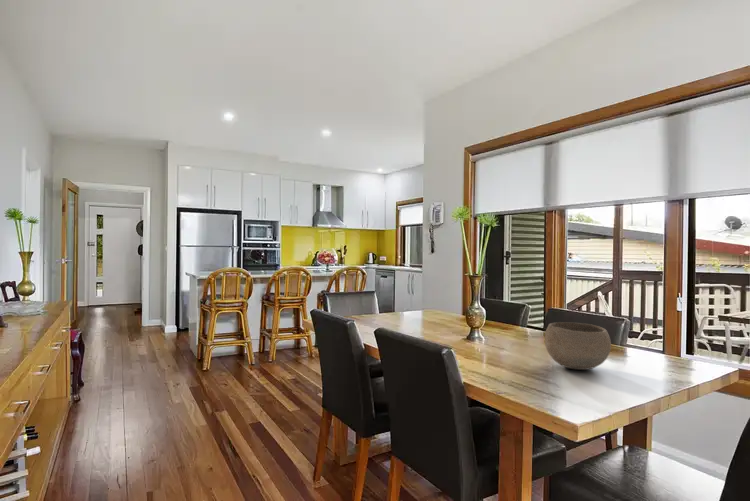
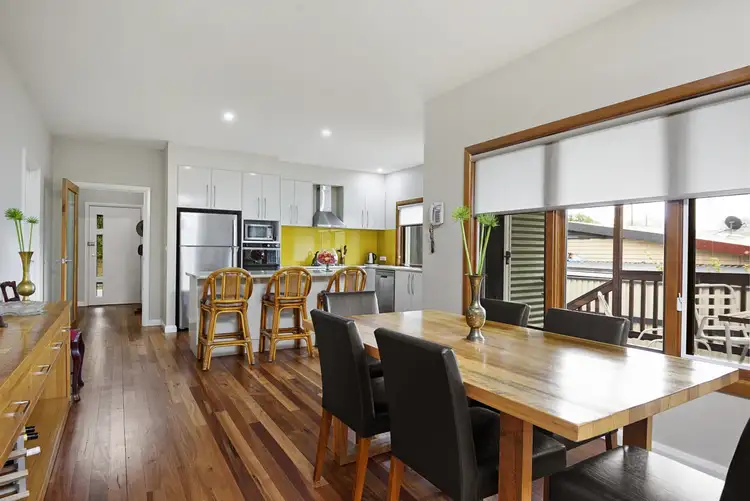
- bowl (576, 346)
